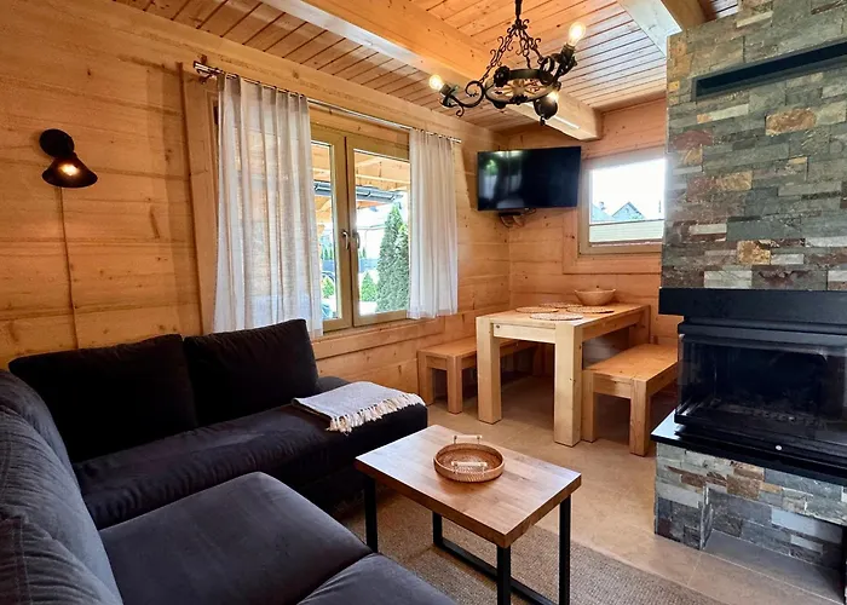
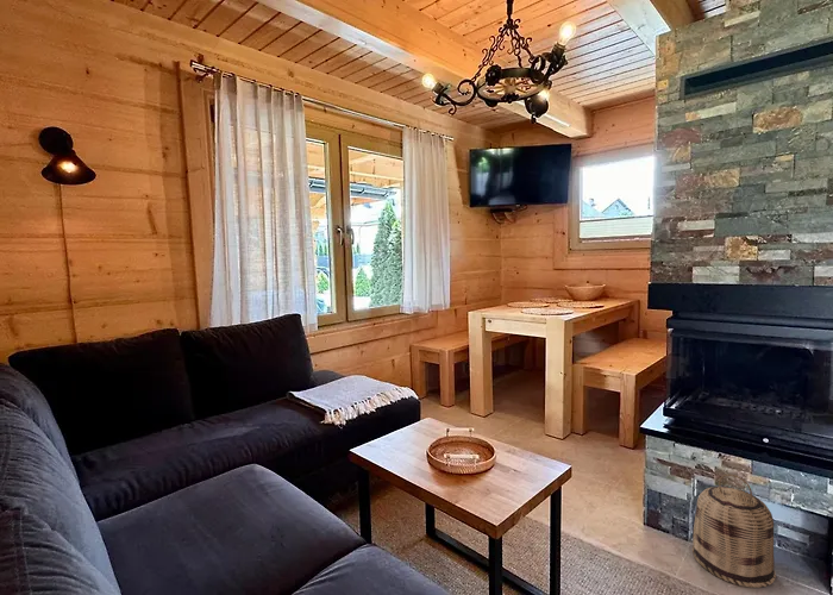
+ basket (733, 519)
